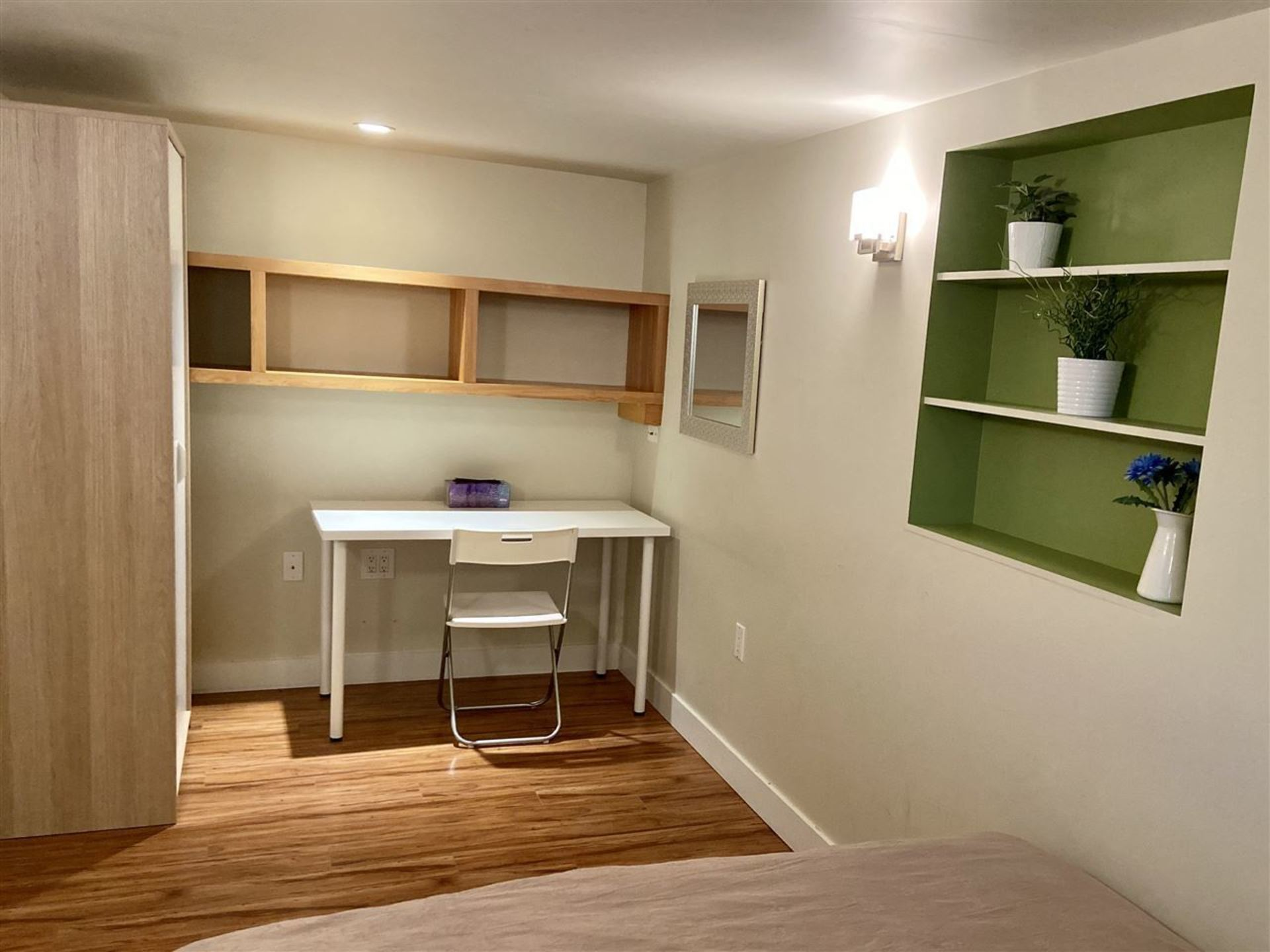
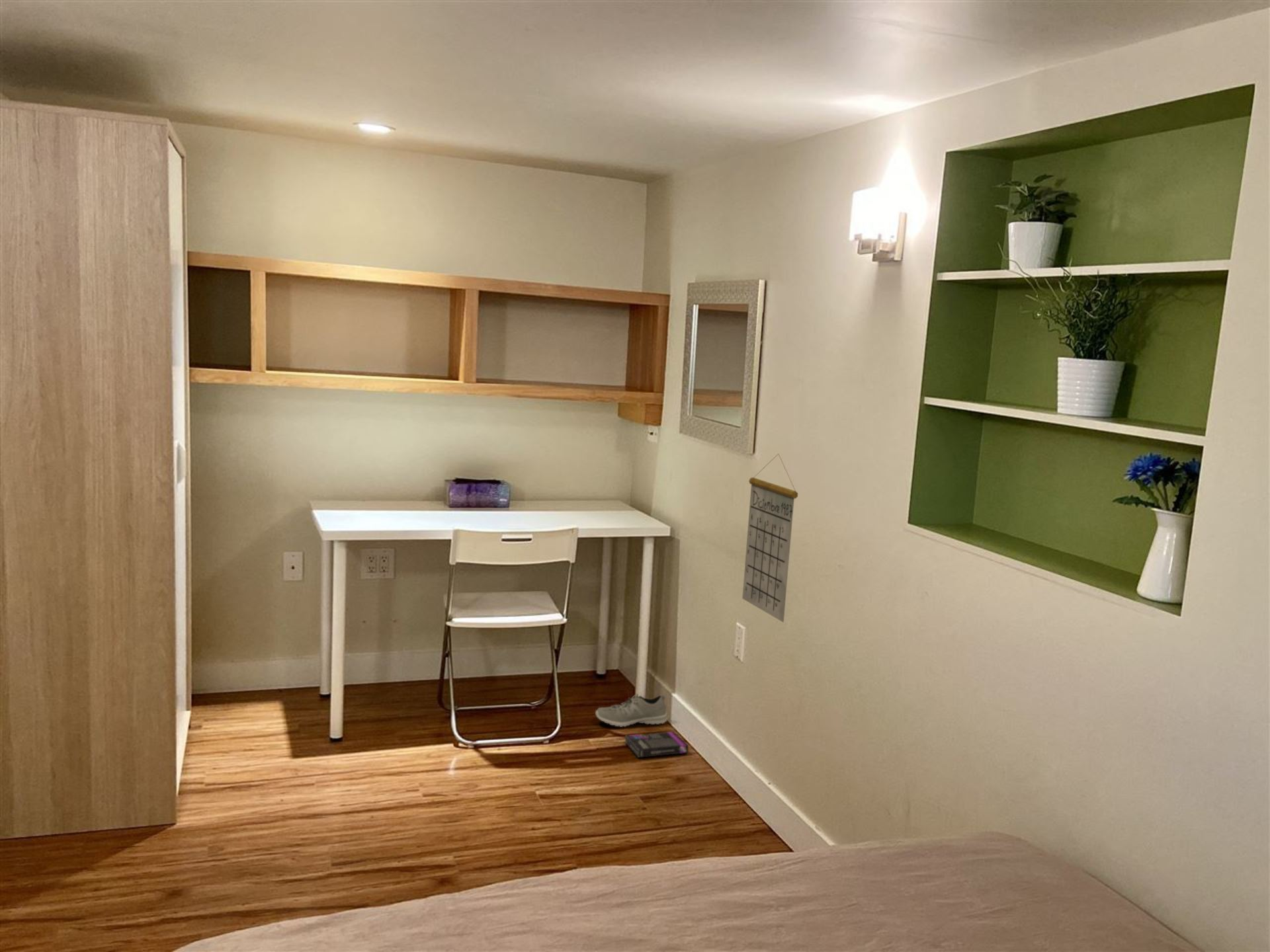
+ box (656, 744)
+ sneaker (631, 707)
+ calendar (769, 532)
